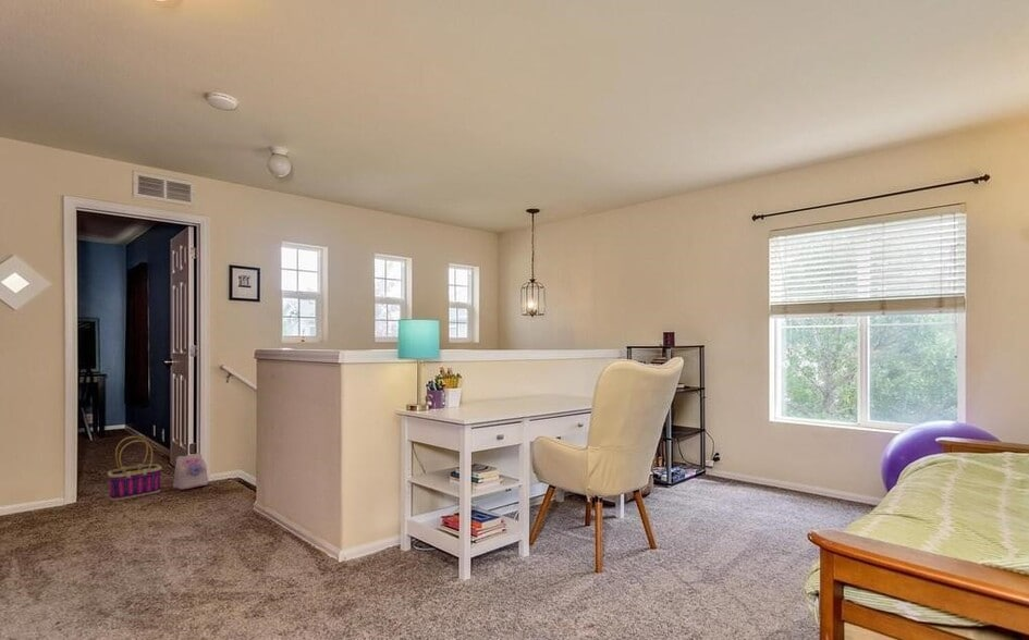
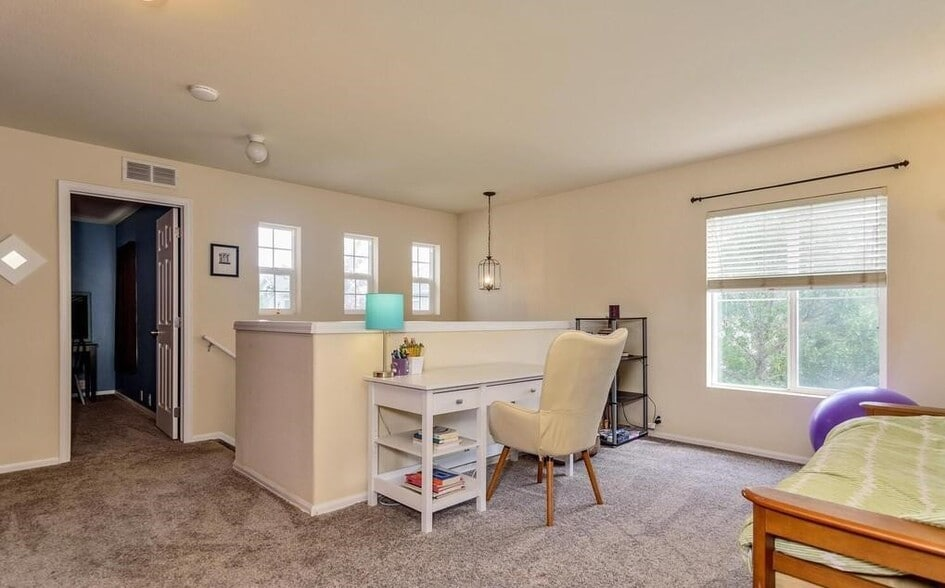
- basket (134, 466)
- plush toy (192, 470)
